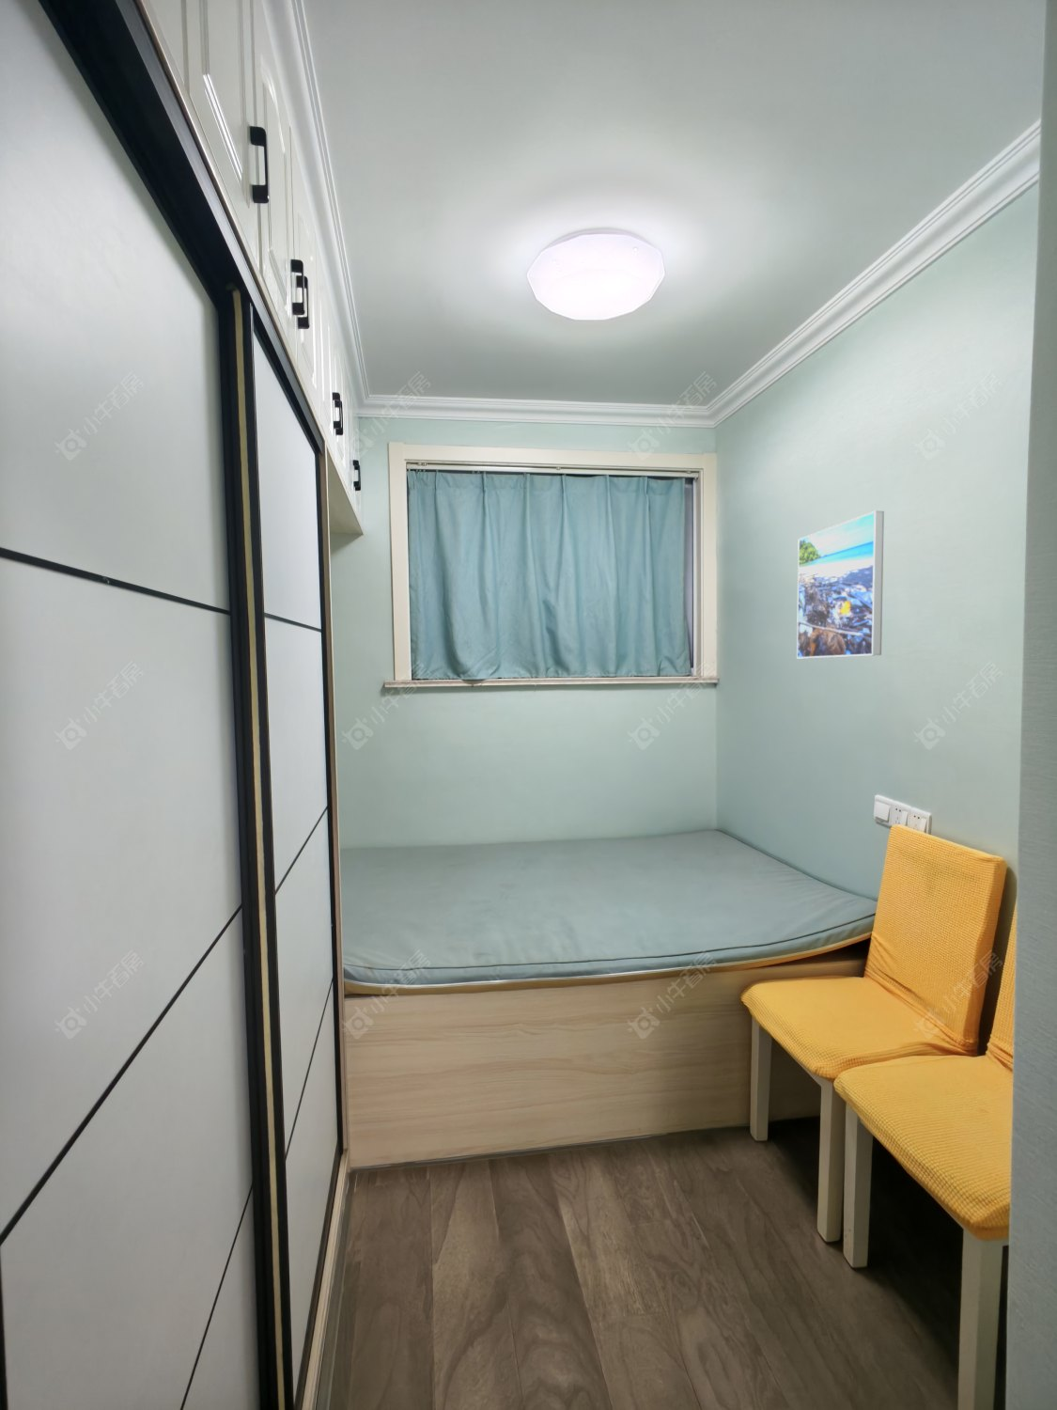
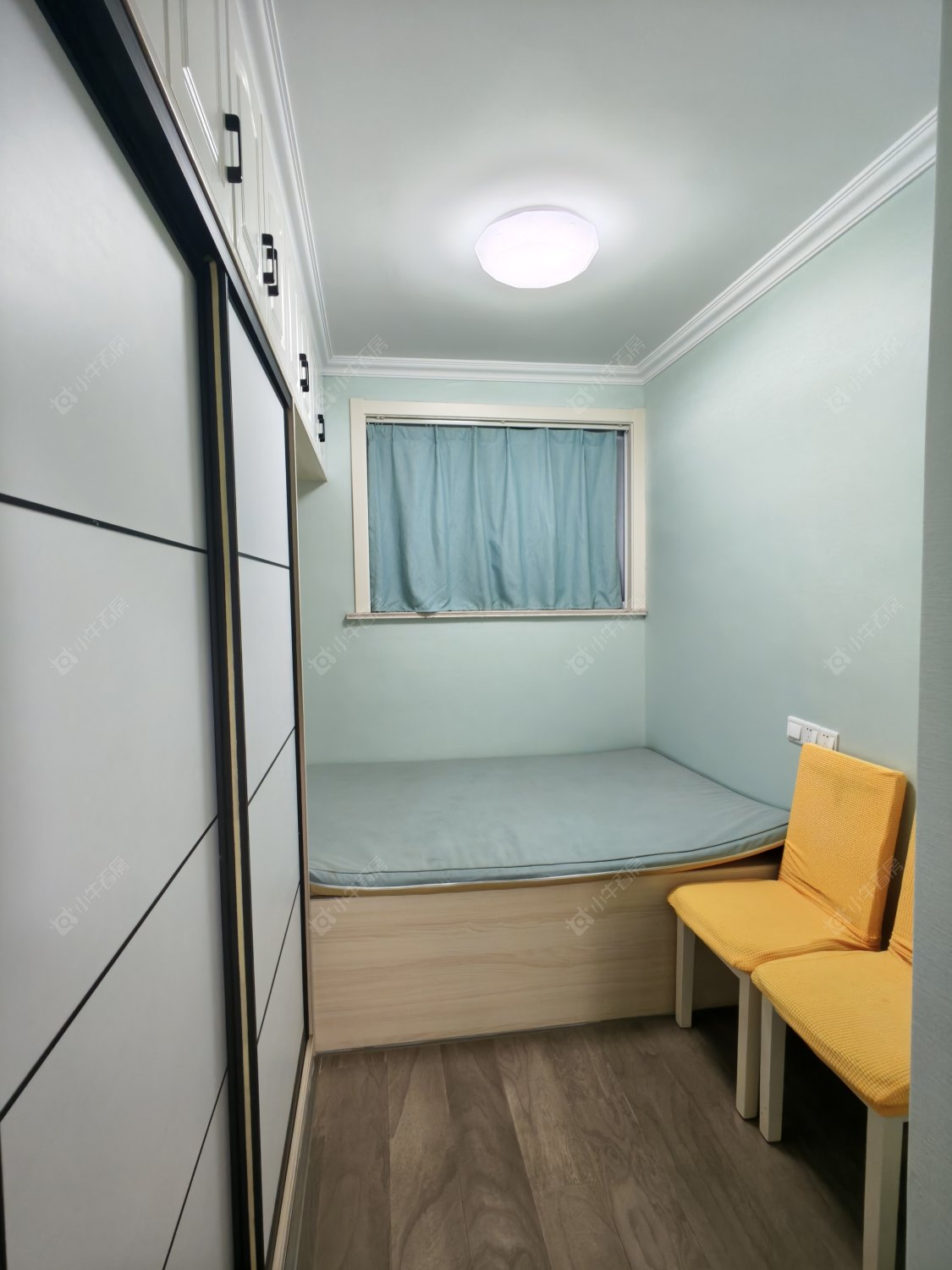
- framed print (835, 592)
